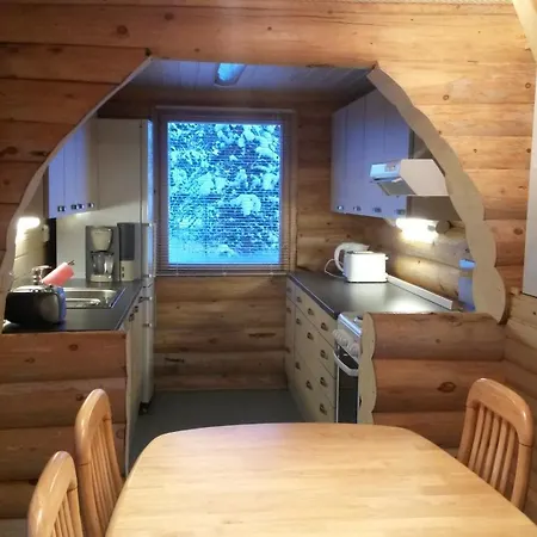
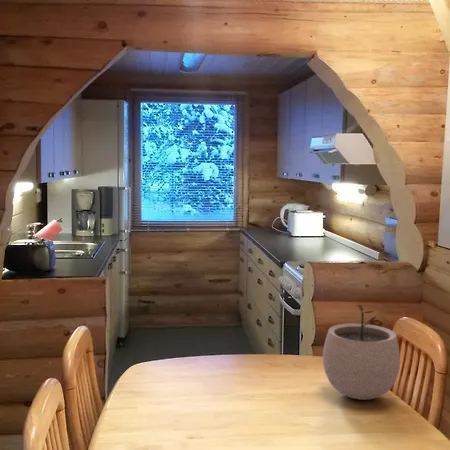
+ plant pot (361, 349)
